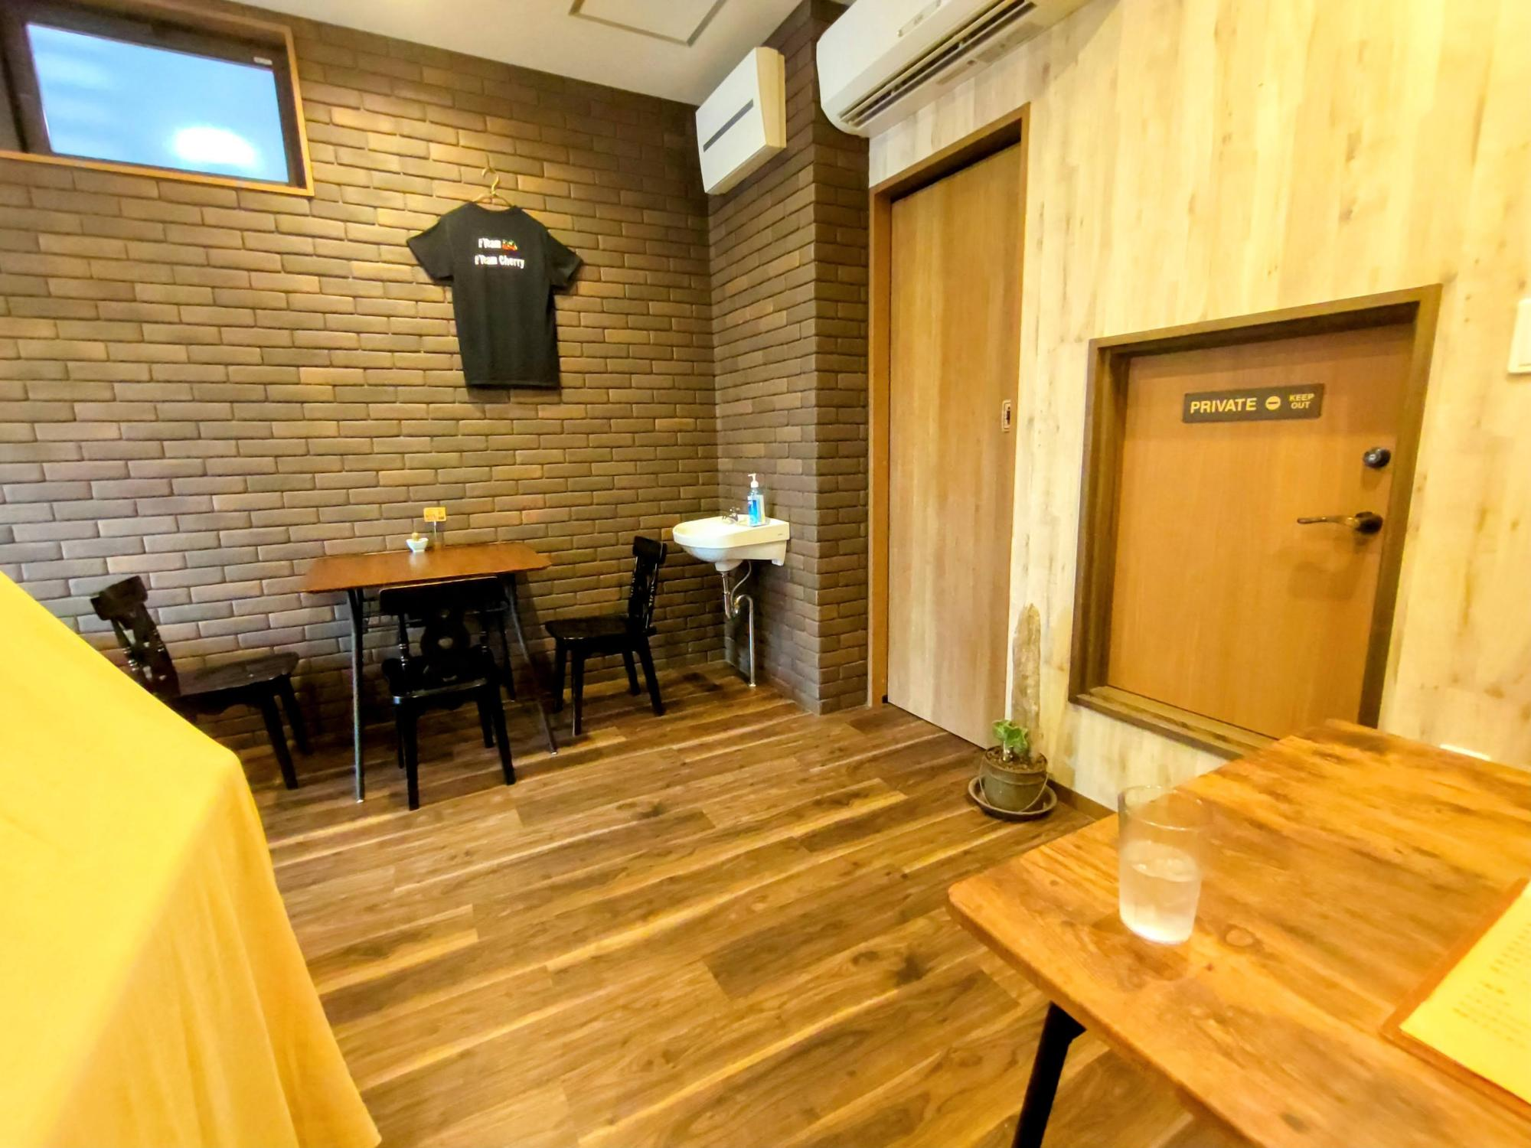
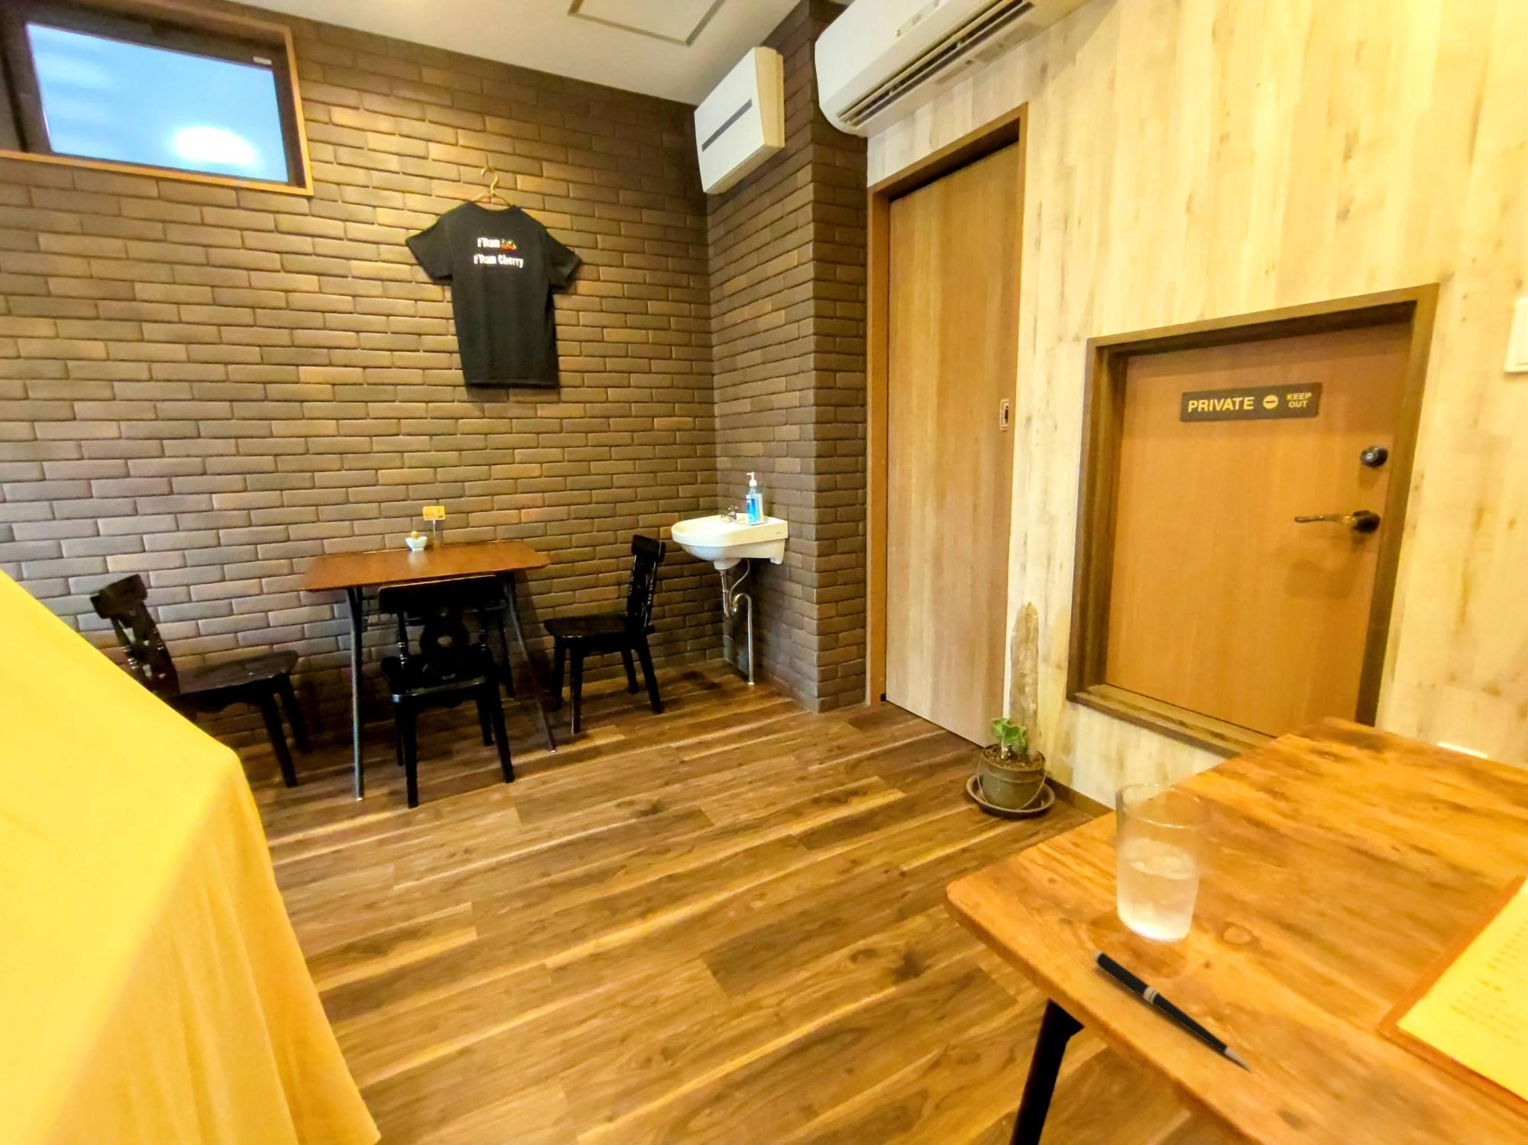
+ pen (1167, 1004)
